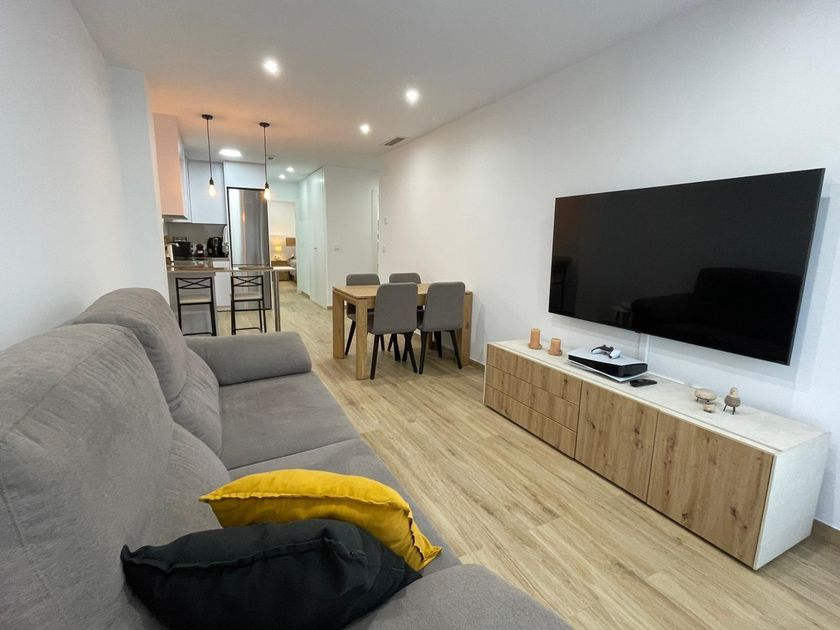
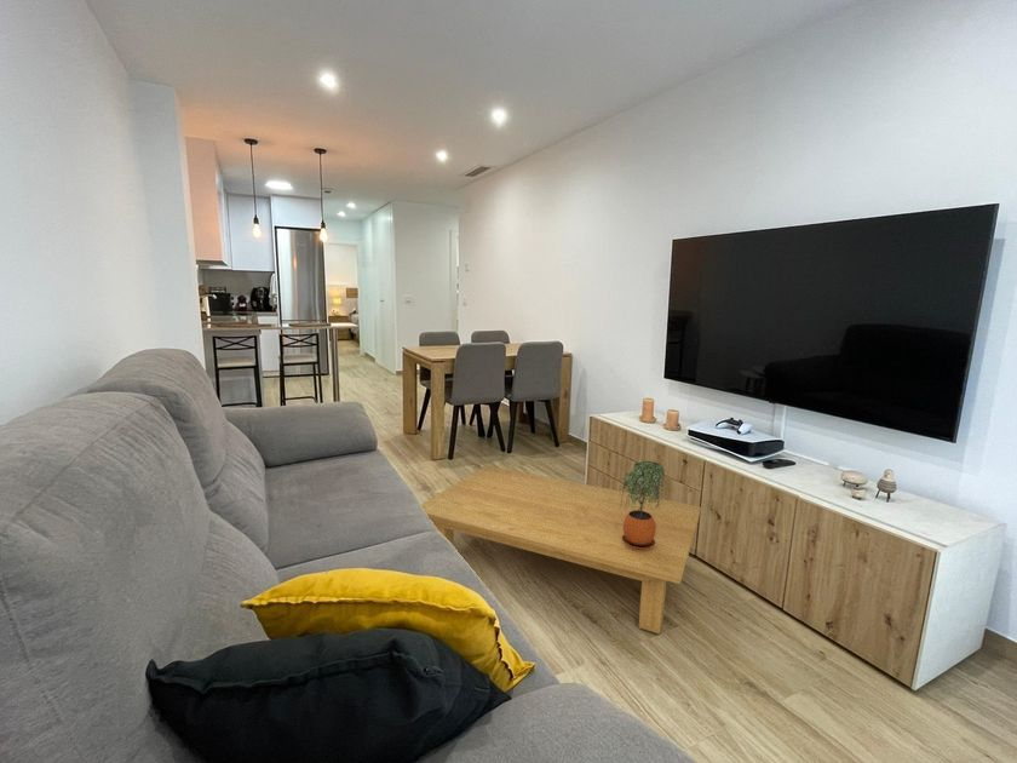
+ potted plant (640, 503)
+ coffee table (558, 535)
